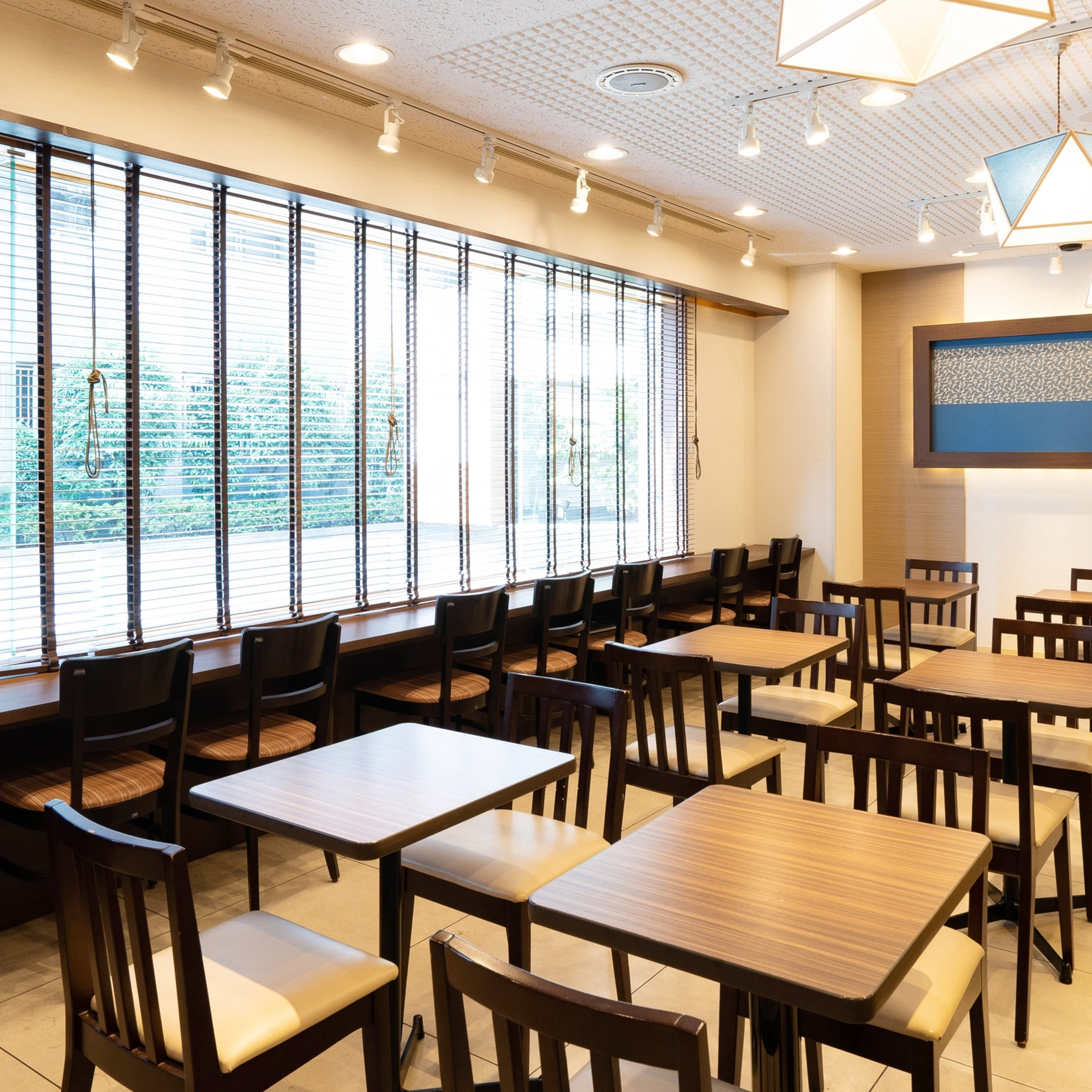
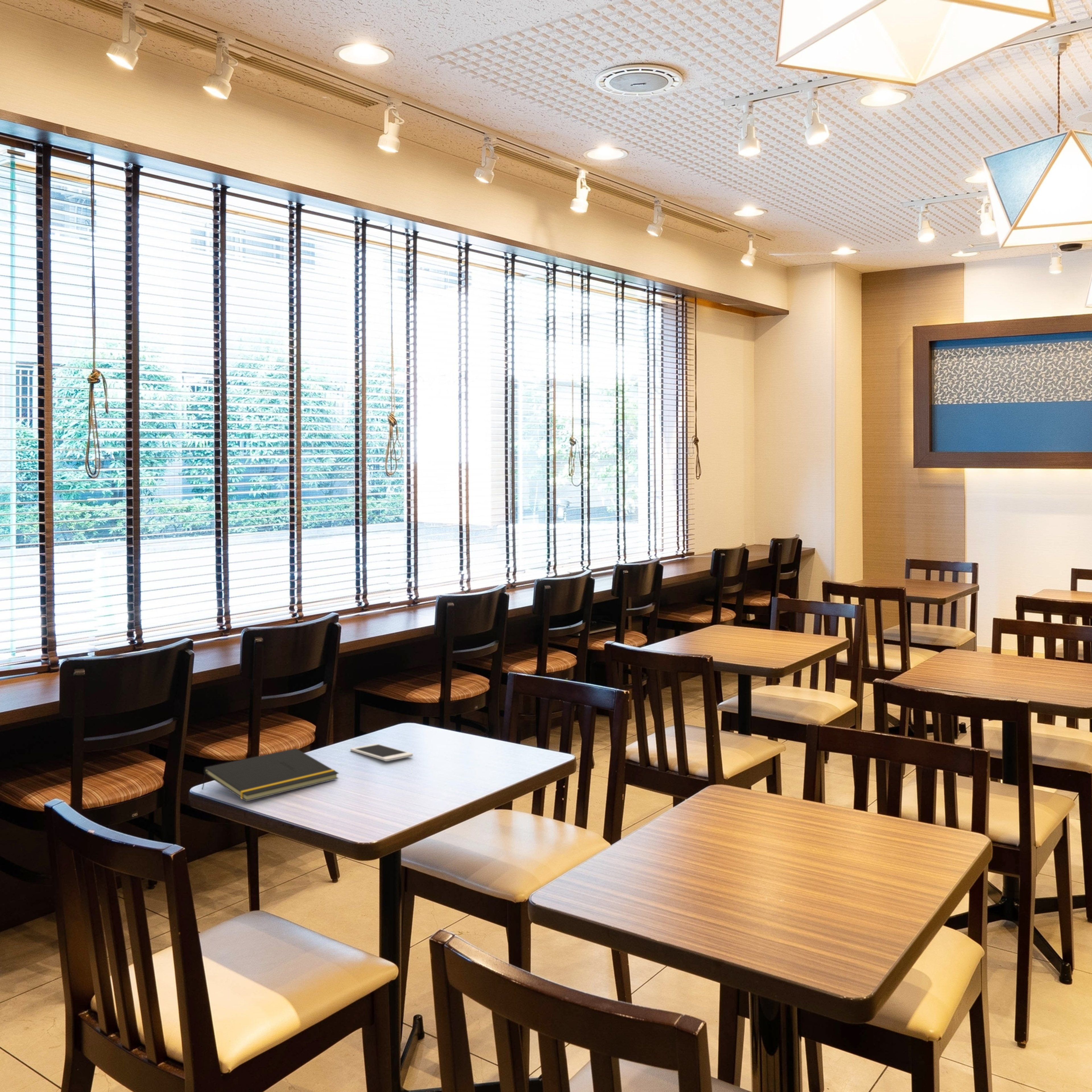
+ notepad (272, 773)
+ cell phone (381, 752)
